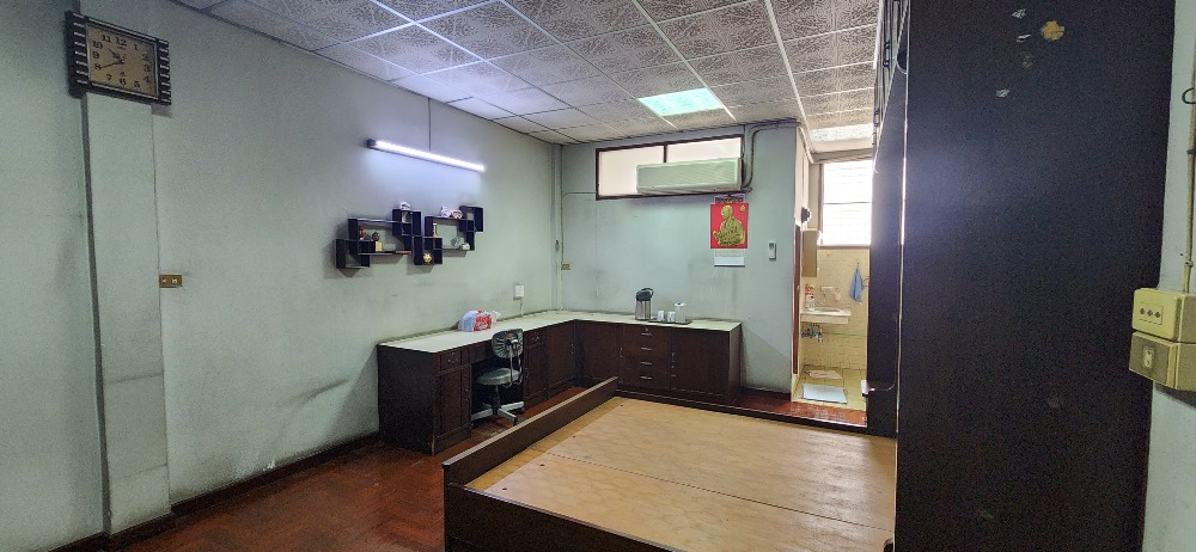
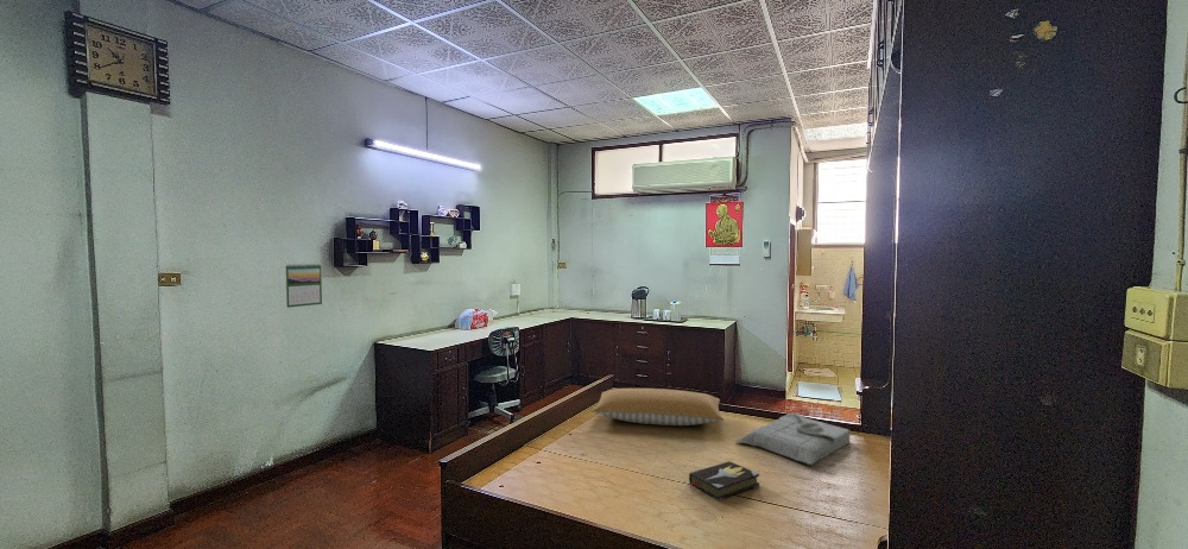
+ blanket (795, 433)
+ calendar (304, 284)
+ pillow (657, 405)
+ hardback book (723, 478)
